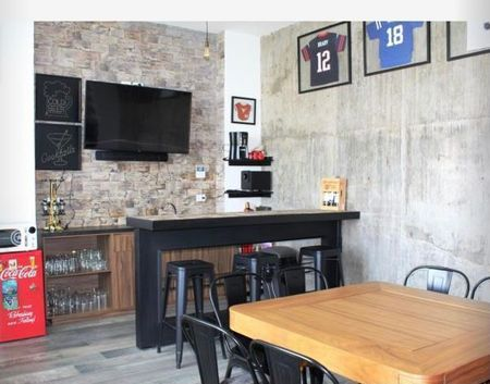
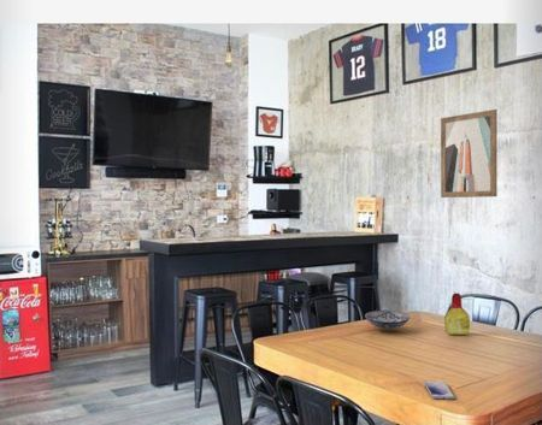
+ bowl (387, 321)
+ smartphone (438, 389)
+ wall art (467, 155)
+ bottle (456, 313)
